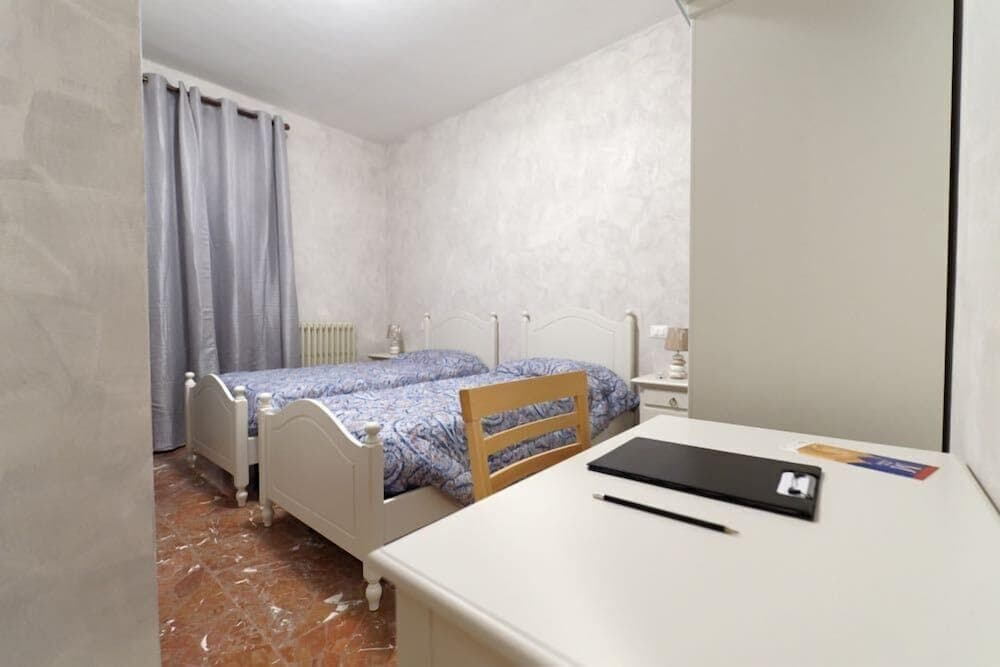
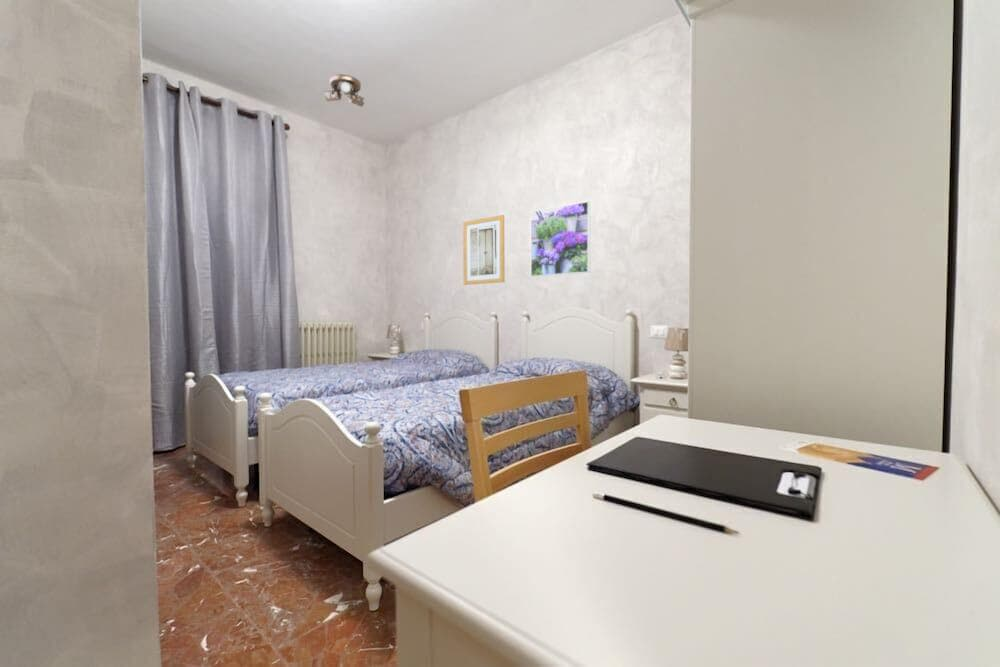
+ ceiling light (344, 90)
+ wall art (483, 251)
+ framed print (559, 240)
